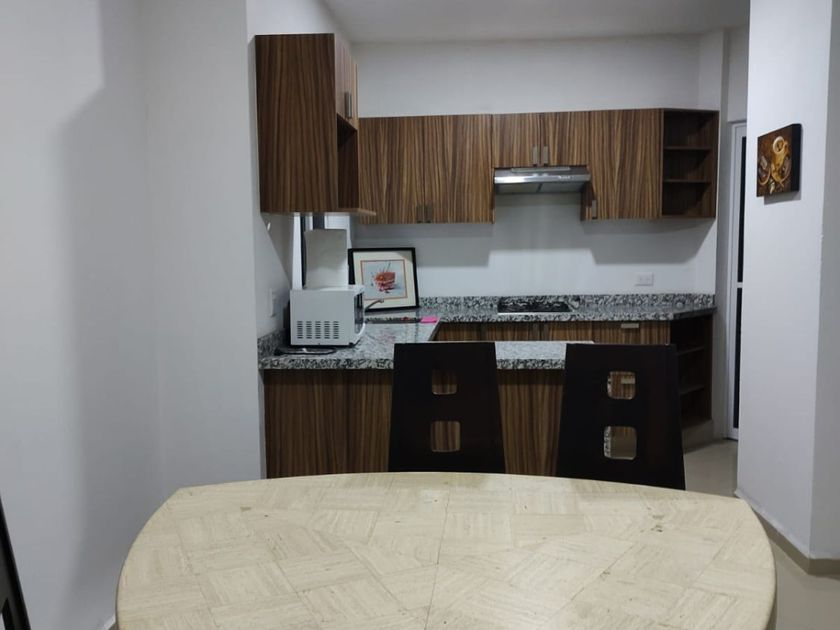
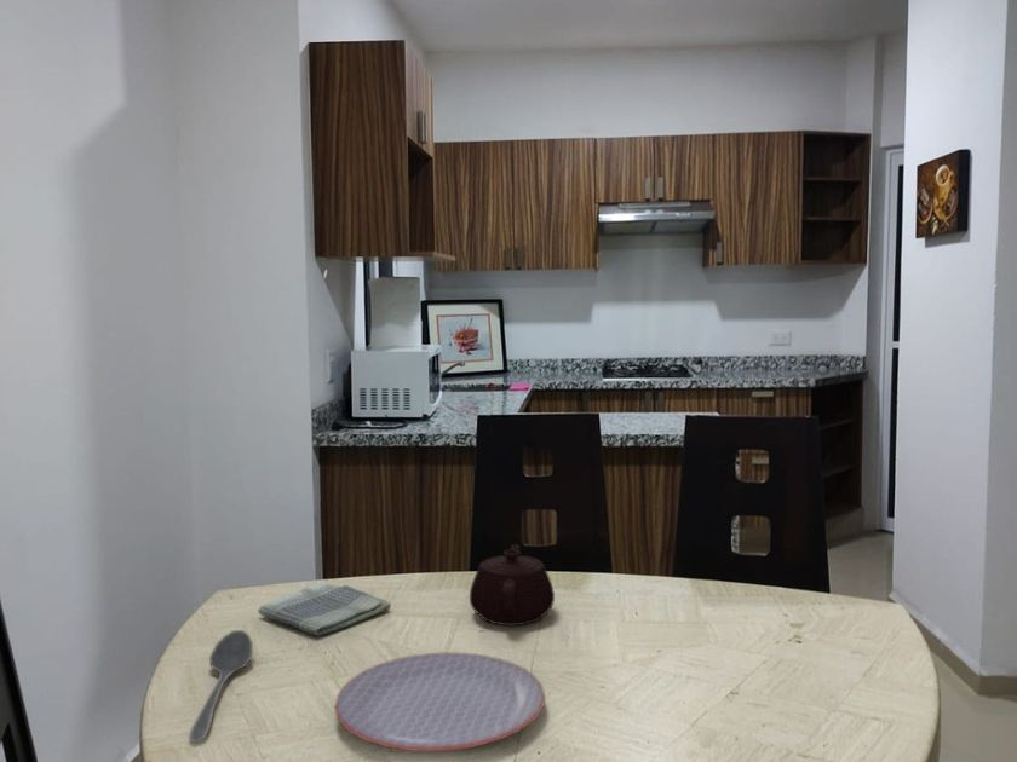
+ teapot (512, 582)
+ dish towel (326, 605)
+ stirrer (219, 680)
+ plate (441, 702)
